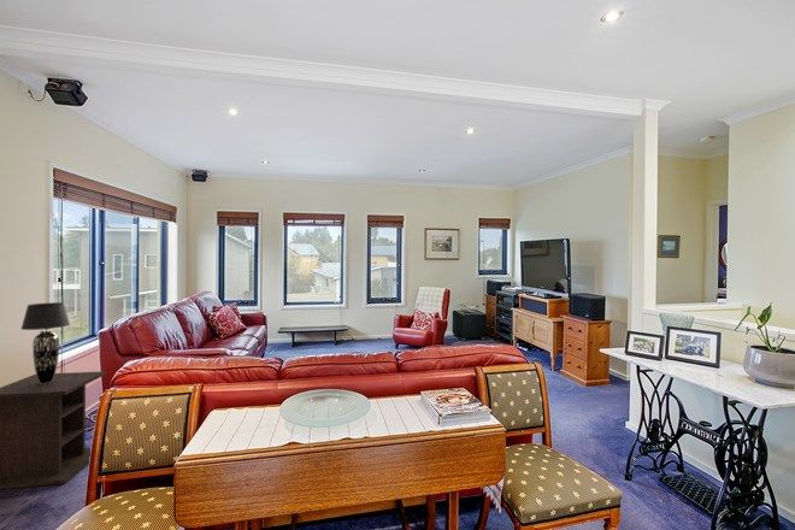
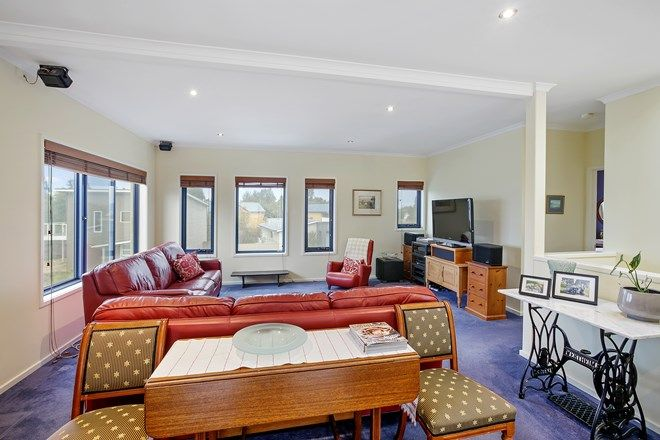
- nightstand (48, 424)
- table lamp (46, 342)
